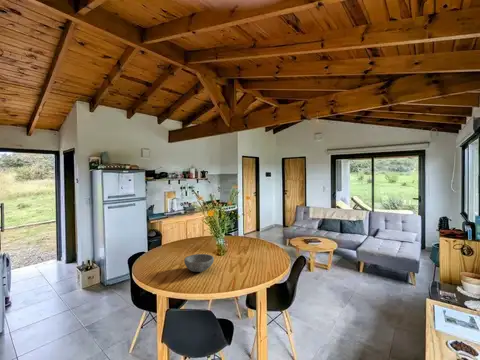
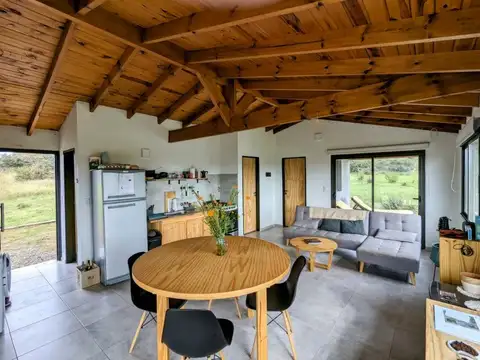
- bowl (199, 263)
